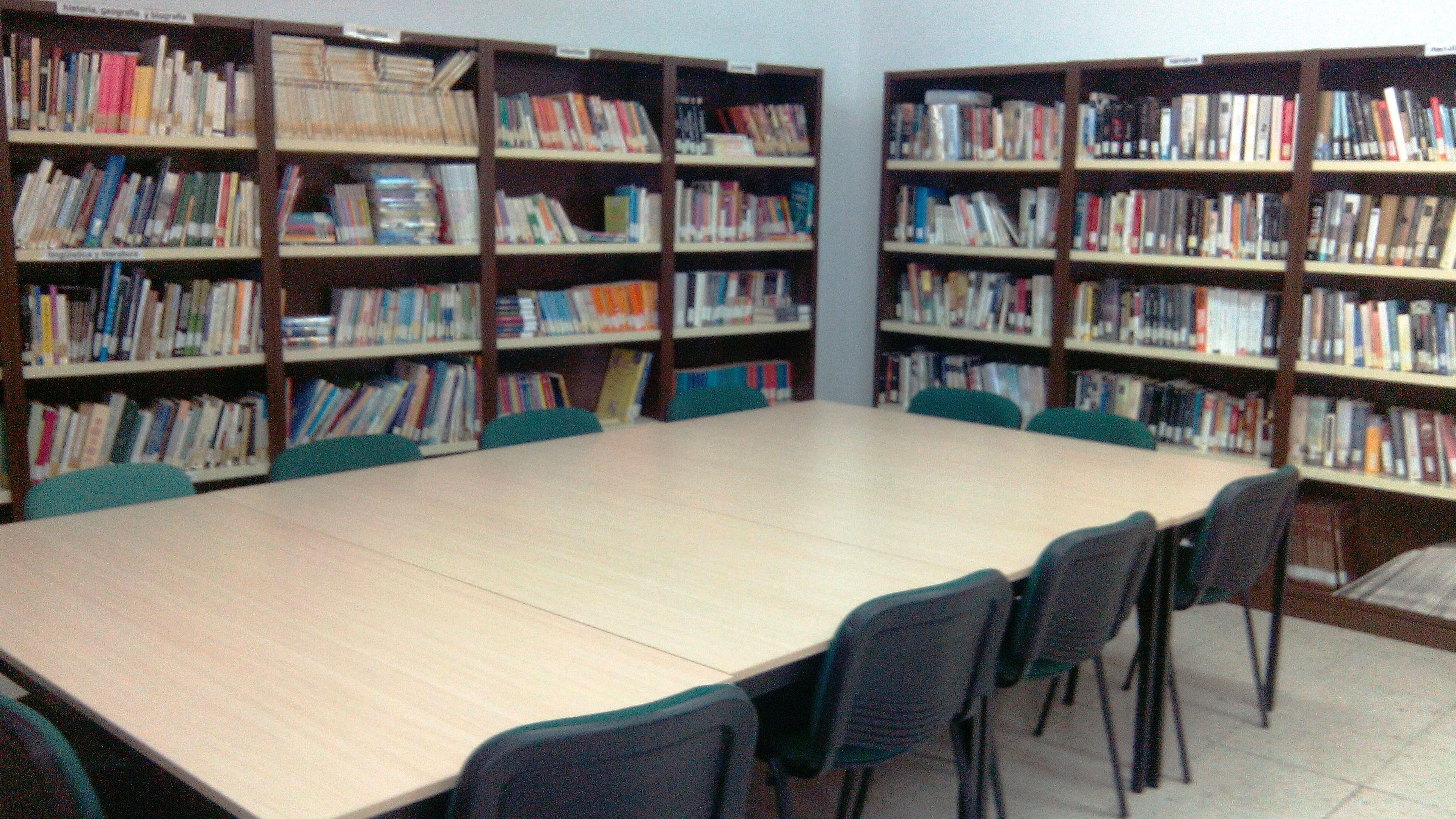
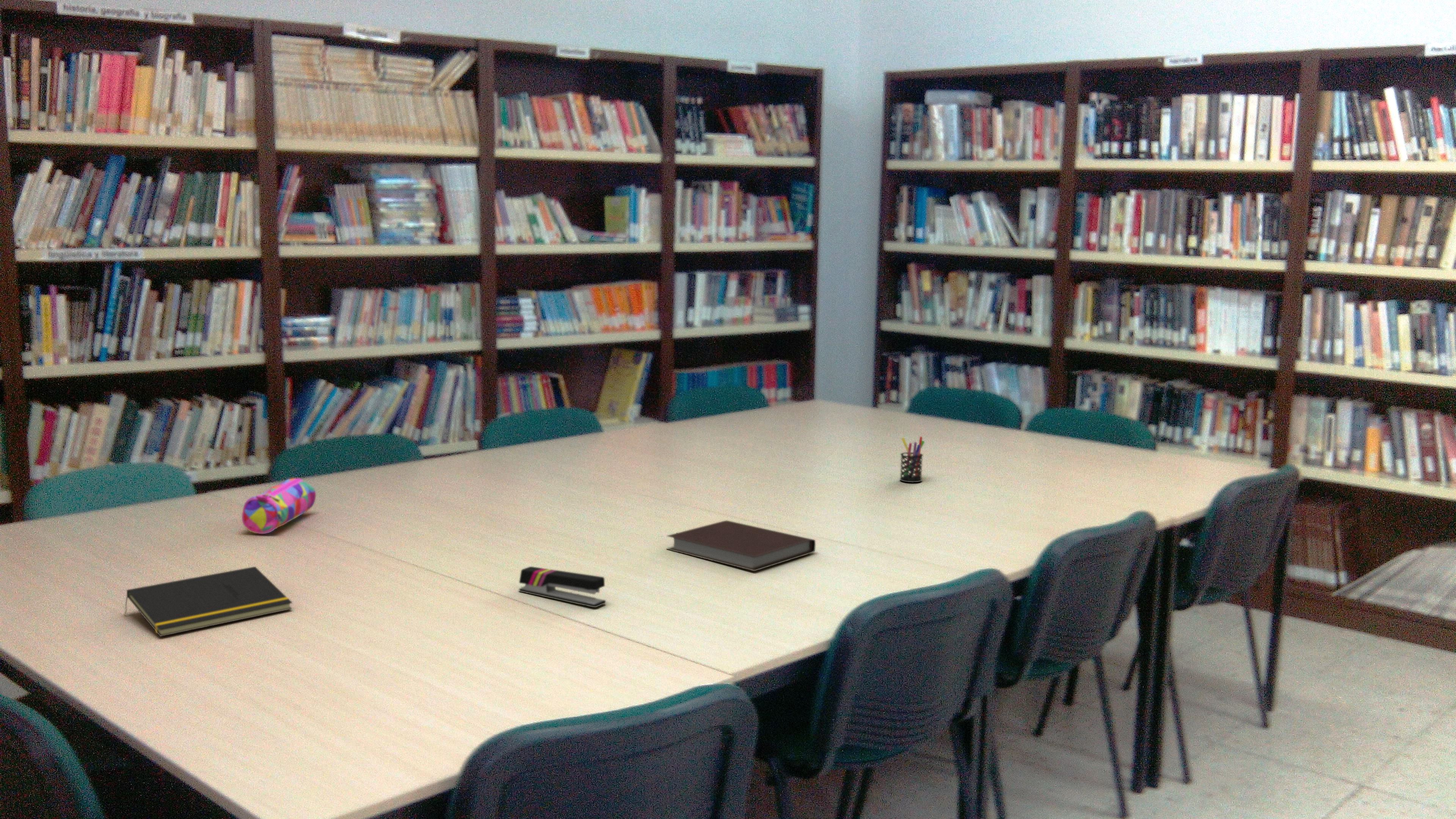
+ pen holder (914, 458)
+ notepad (210, 599)
+ stapler (562, 584)
+ notebook (741, 544)
+ pencil case (280, 504)
